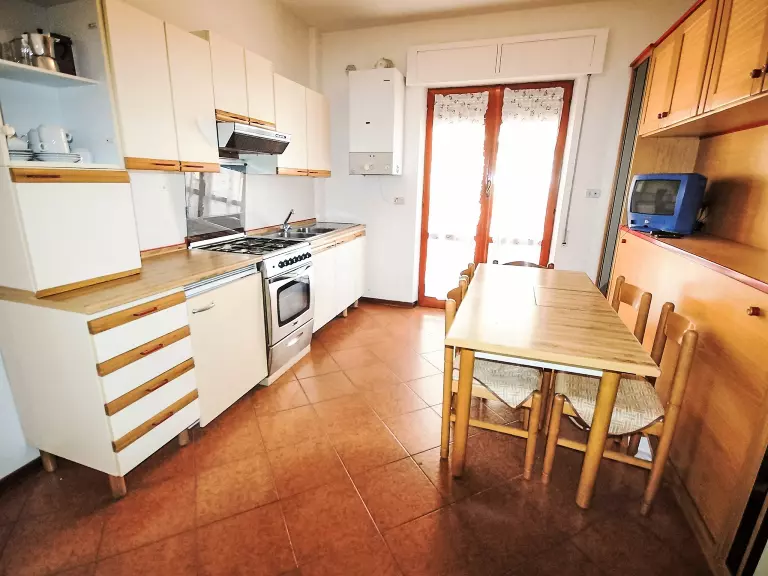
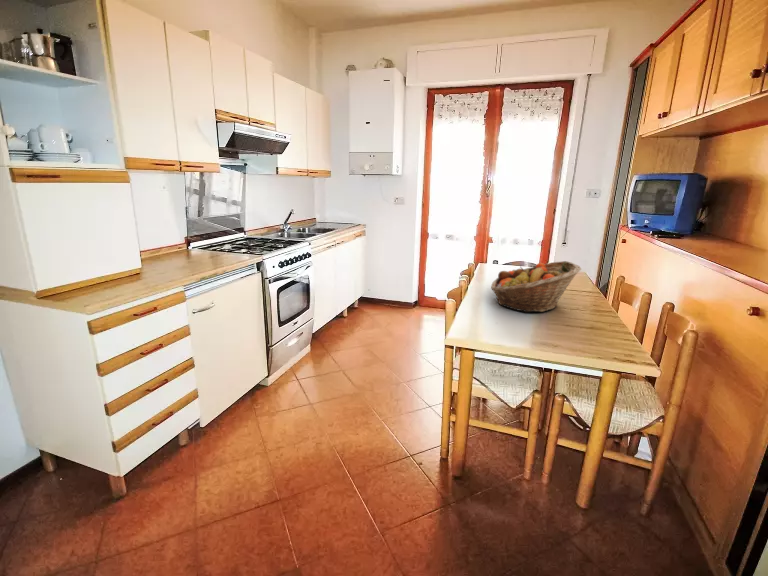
+ fruit basket (533, 283)
